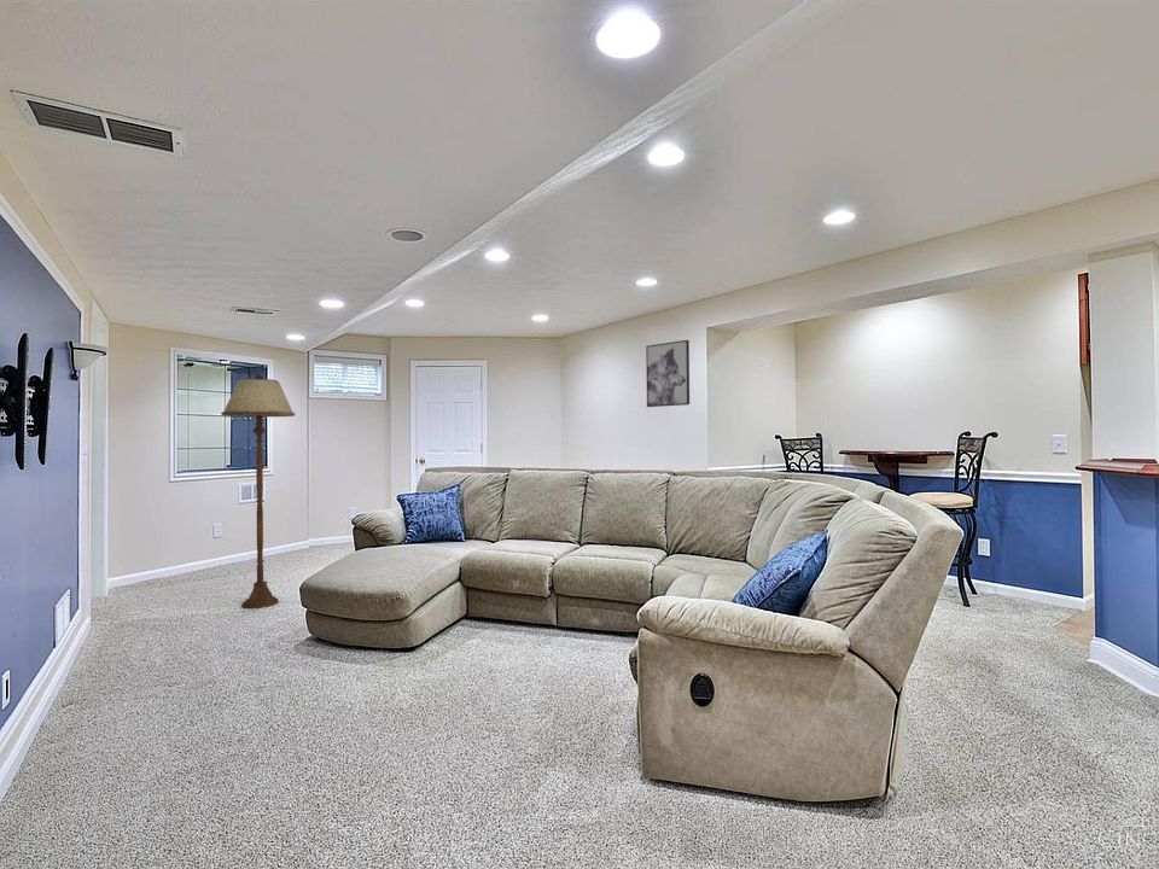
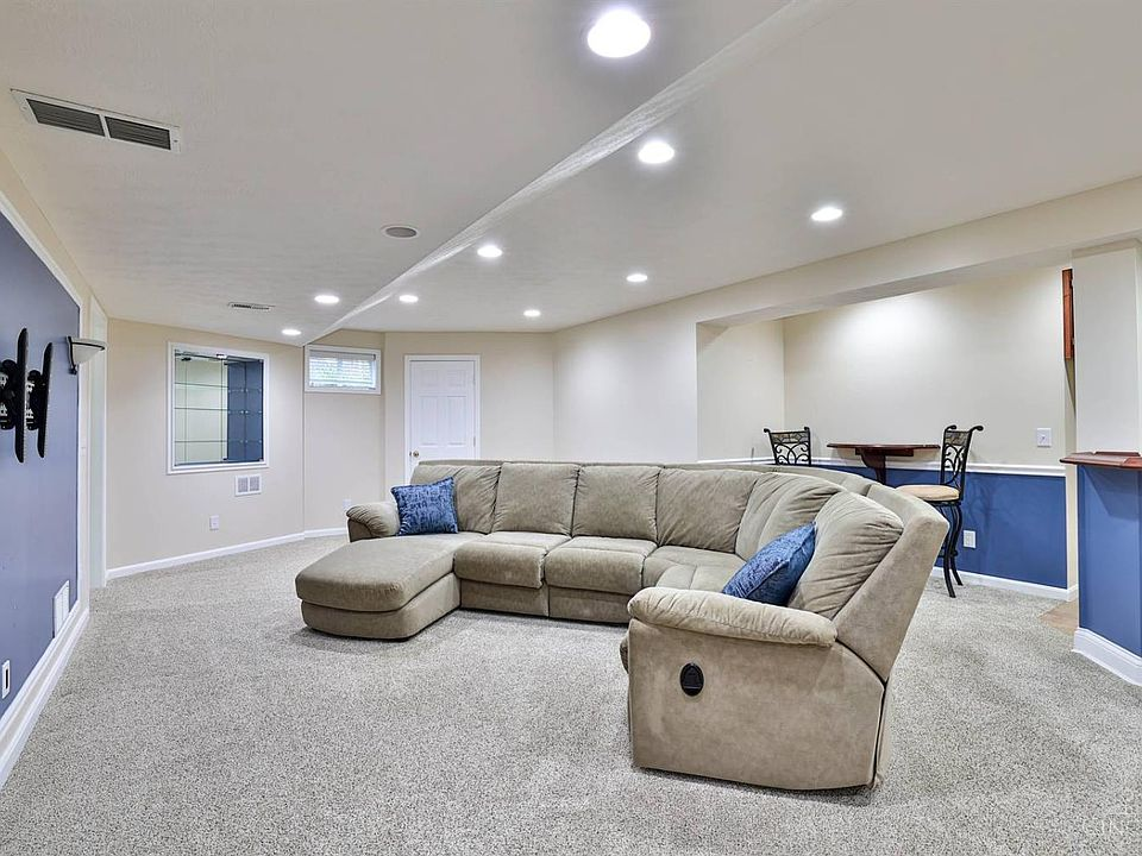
- floor lamp (260, 489)
- wall art (666, 374)
